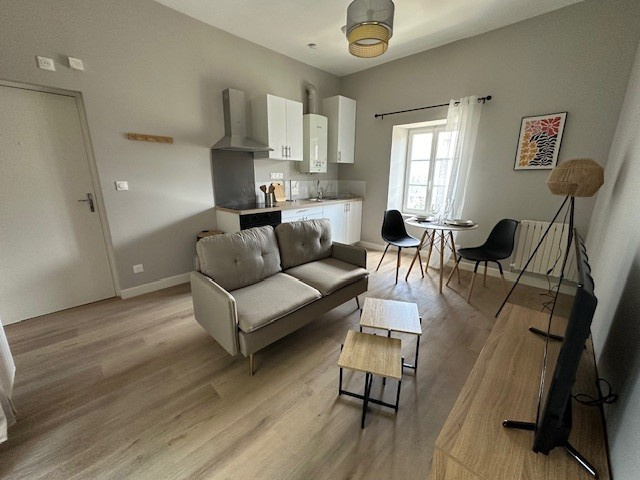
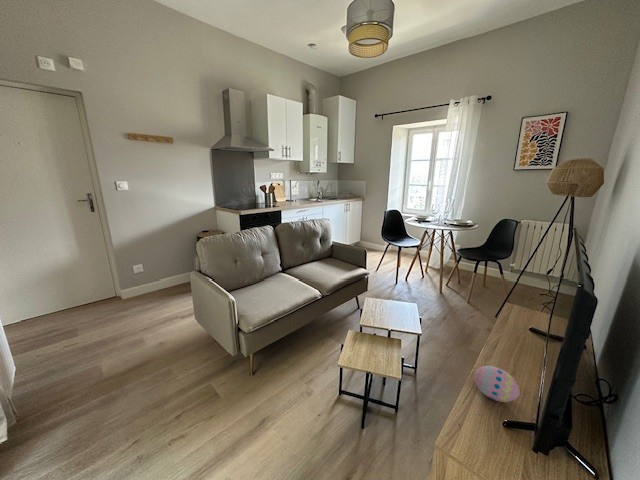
+ decorative egg (496, 383)
